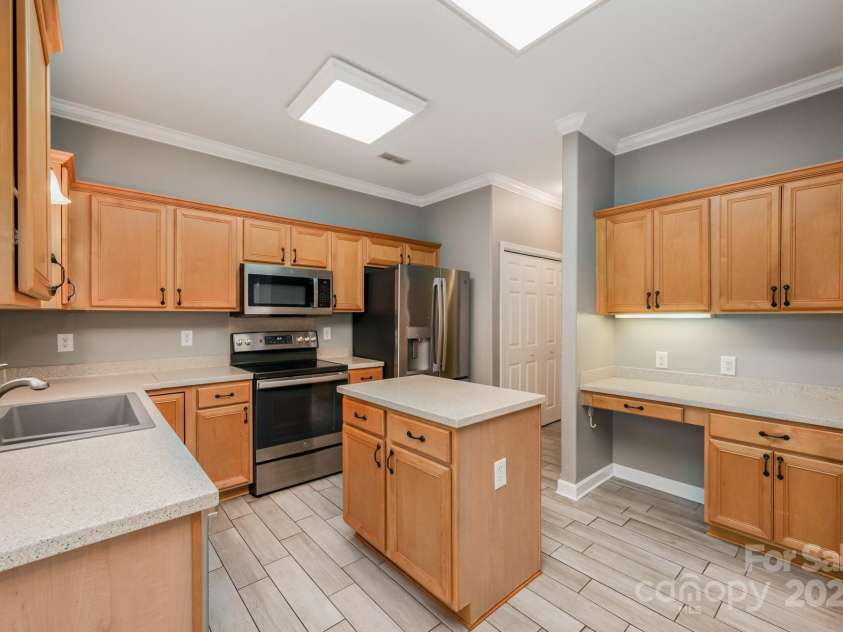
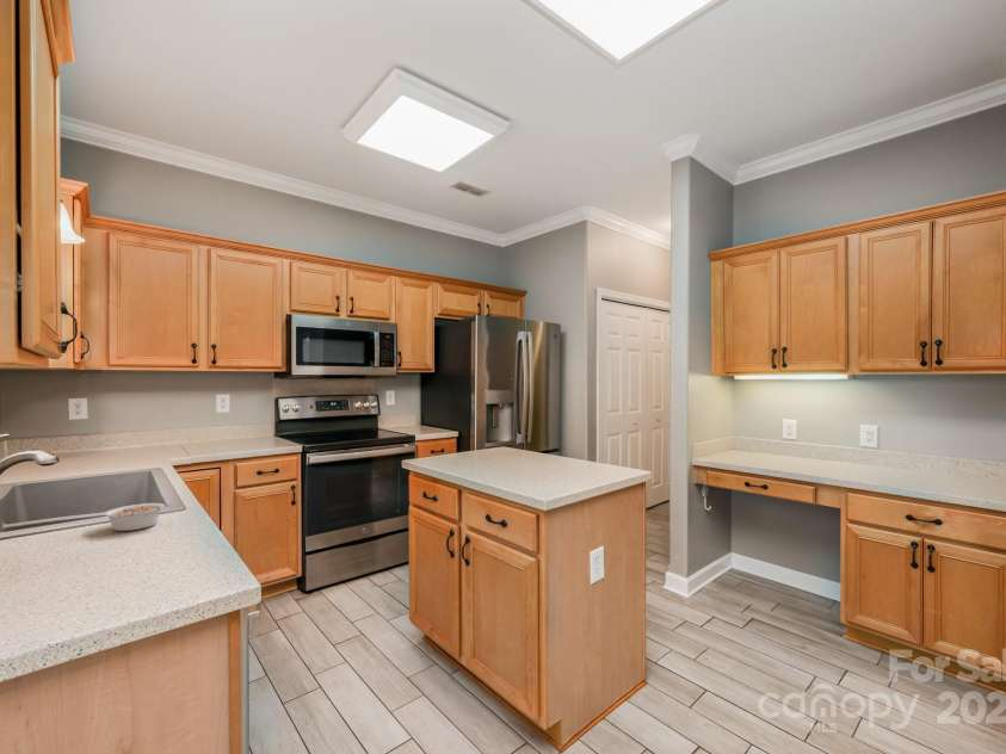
+ legume (137, 515)
